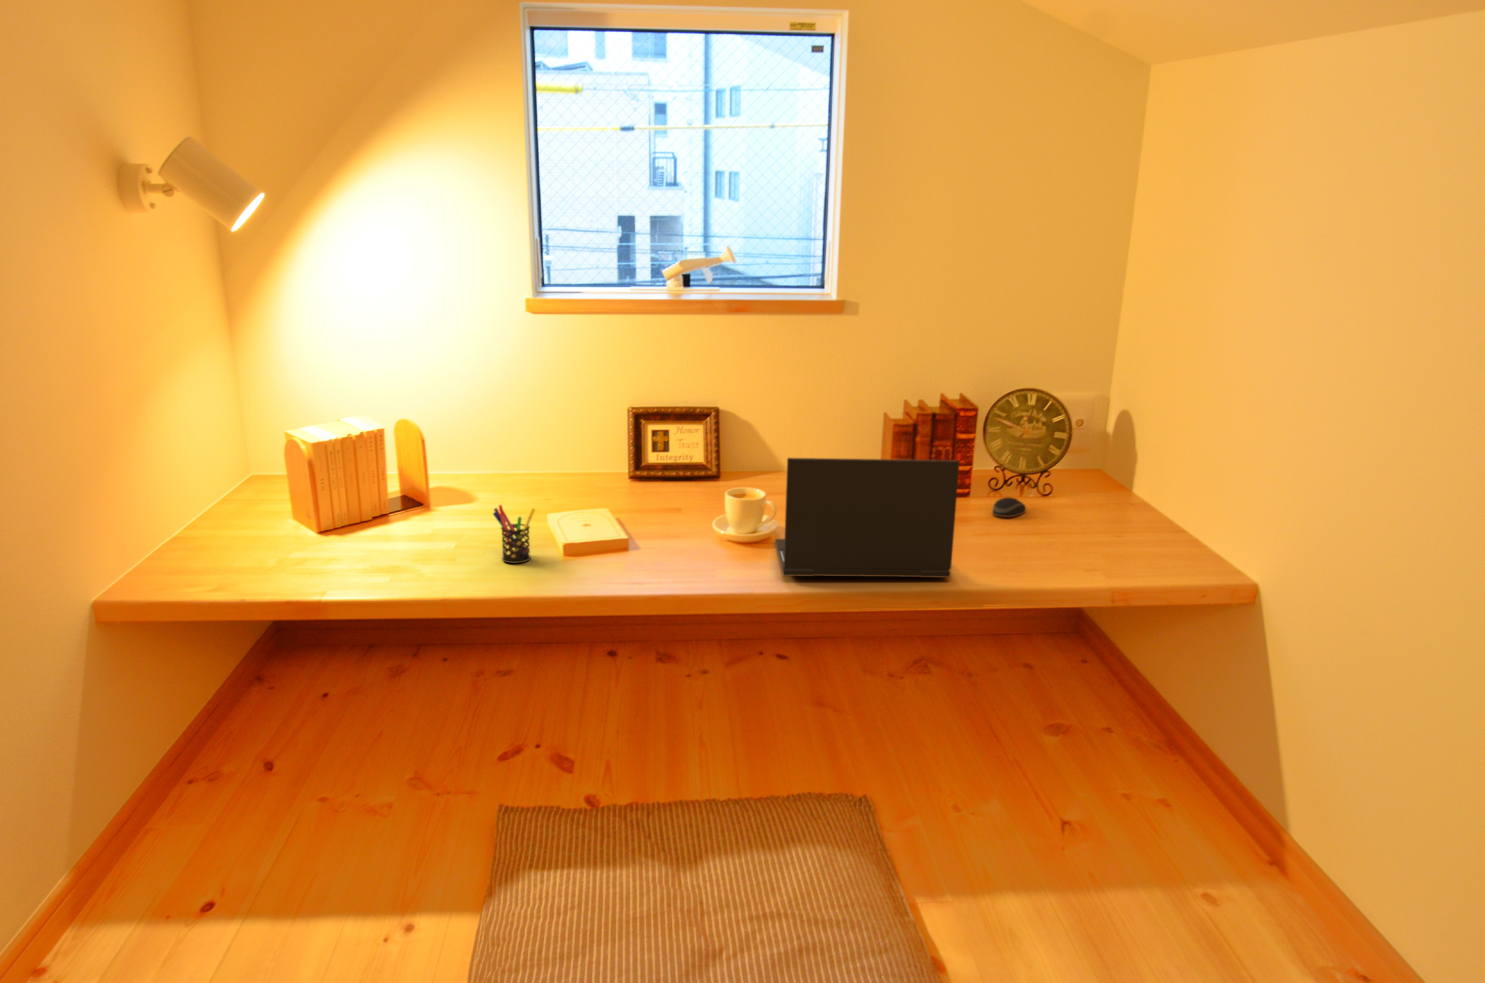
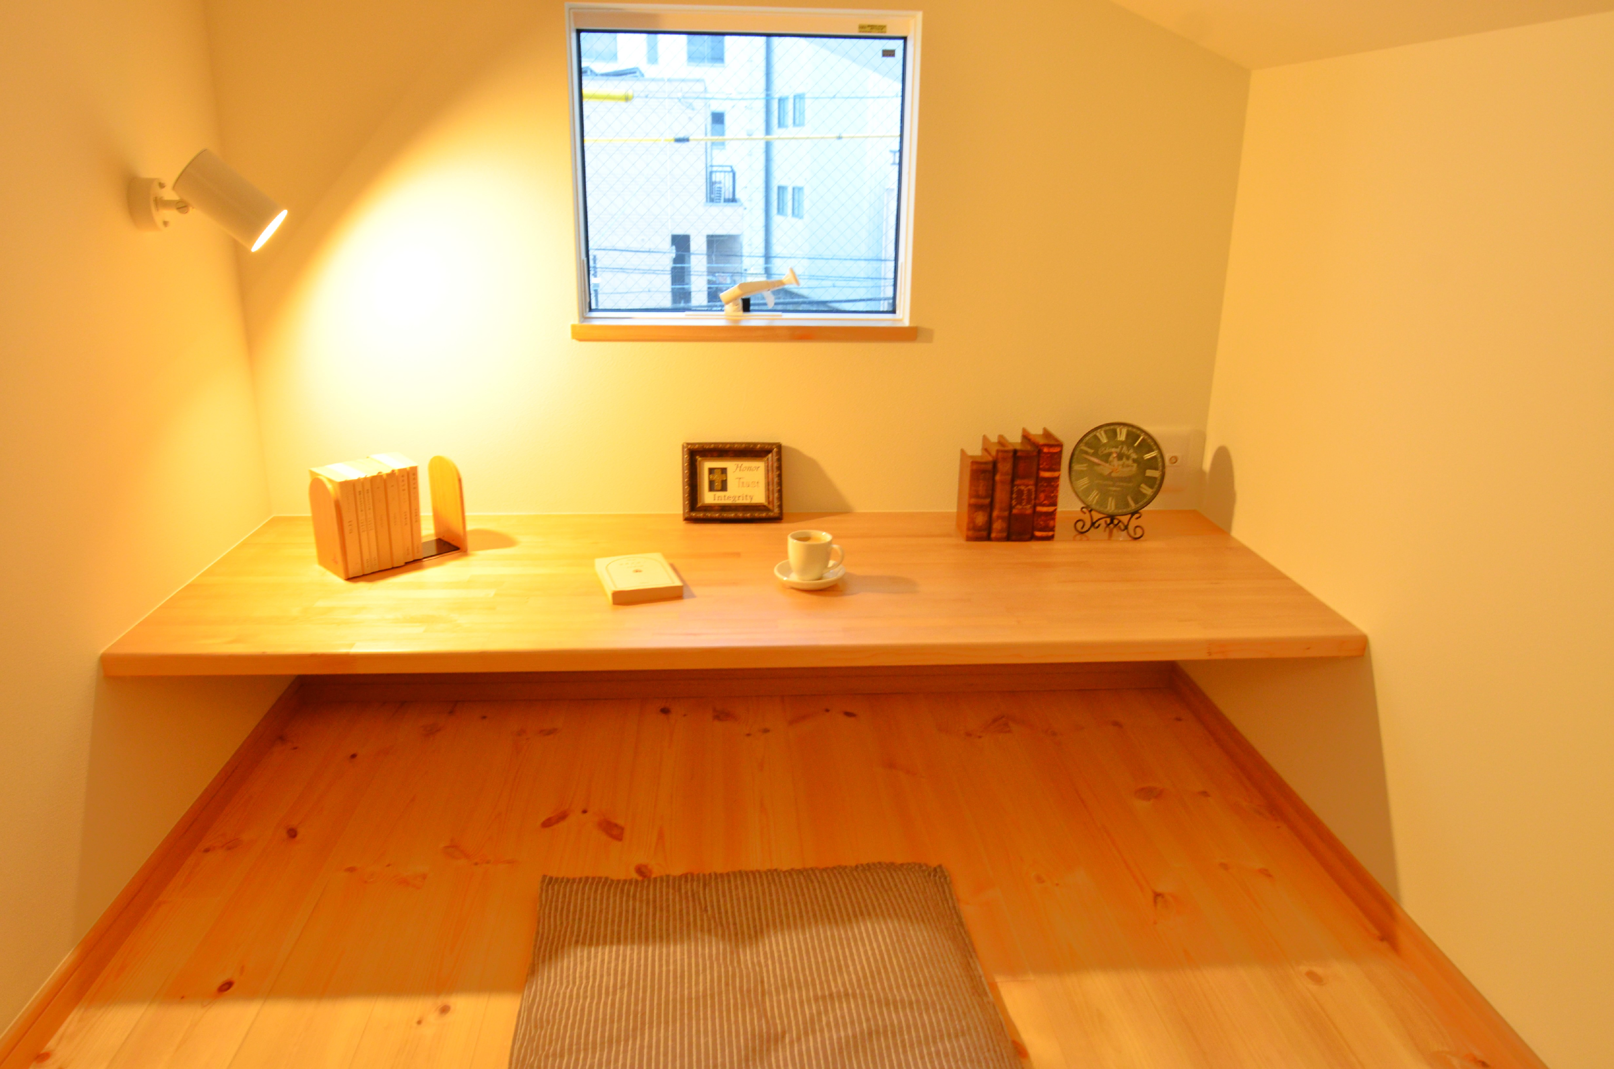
- computer mouse (1009, 505)
- laptop (860, 506)
- pen holder (515, 532)
